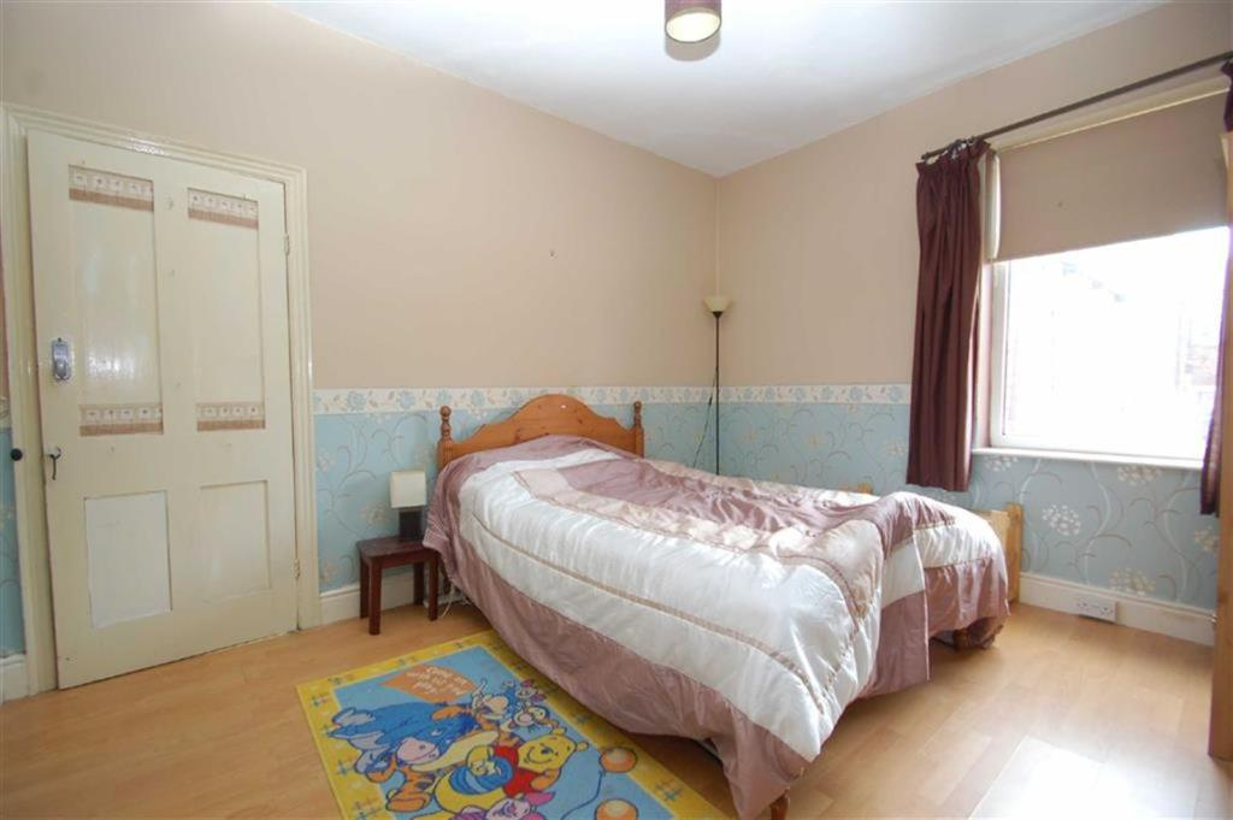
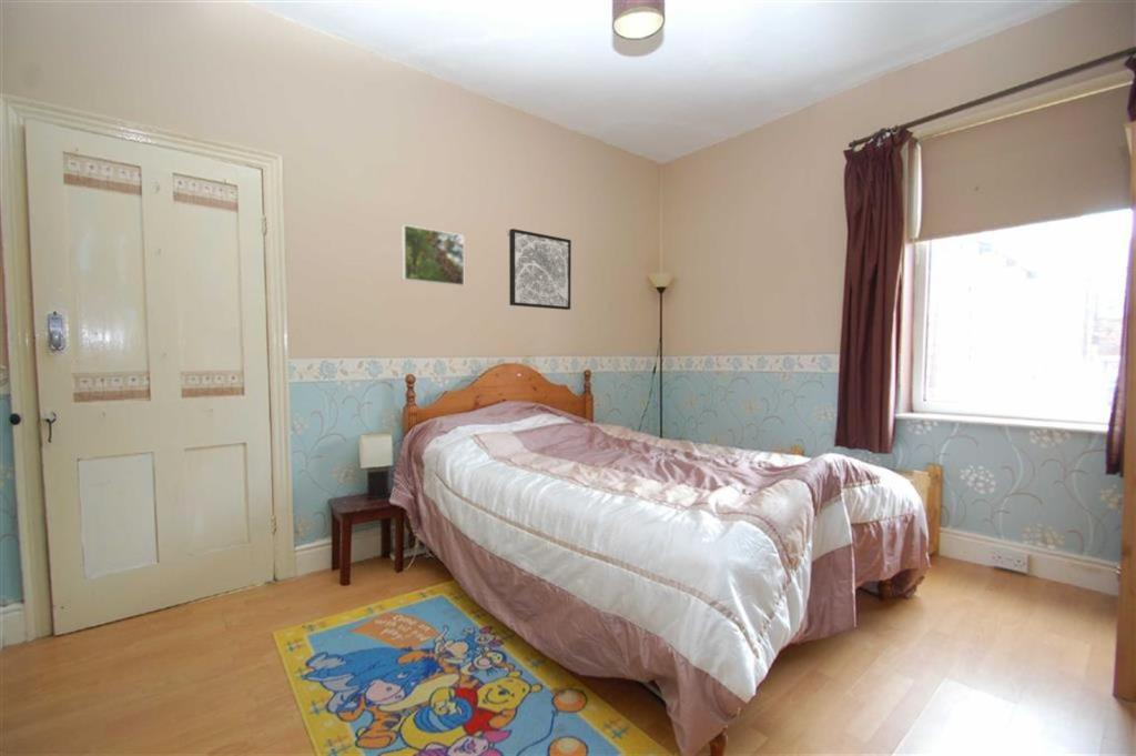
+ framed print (434, 256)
+ wall art (541, 271)
